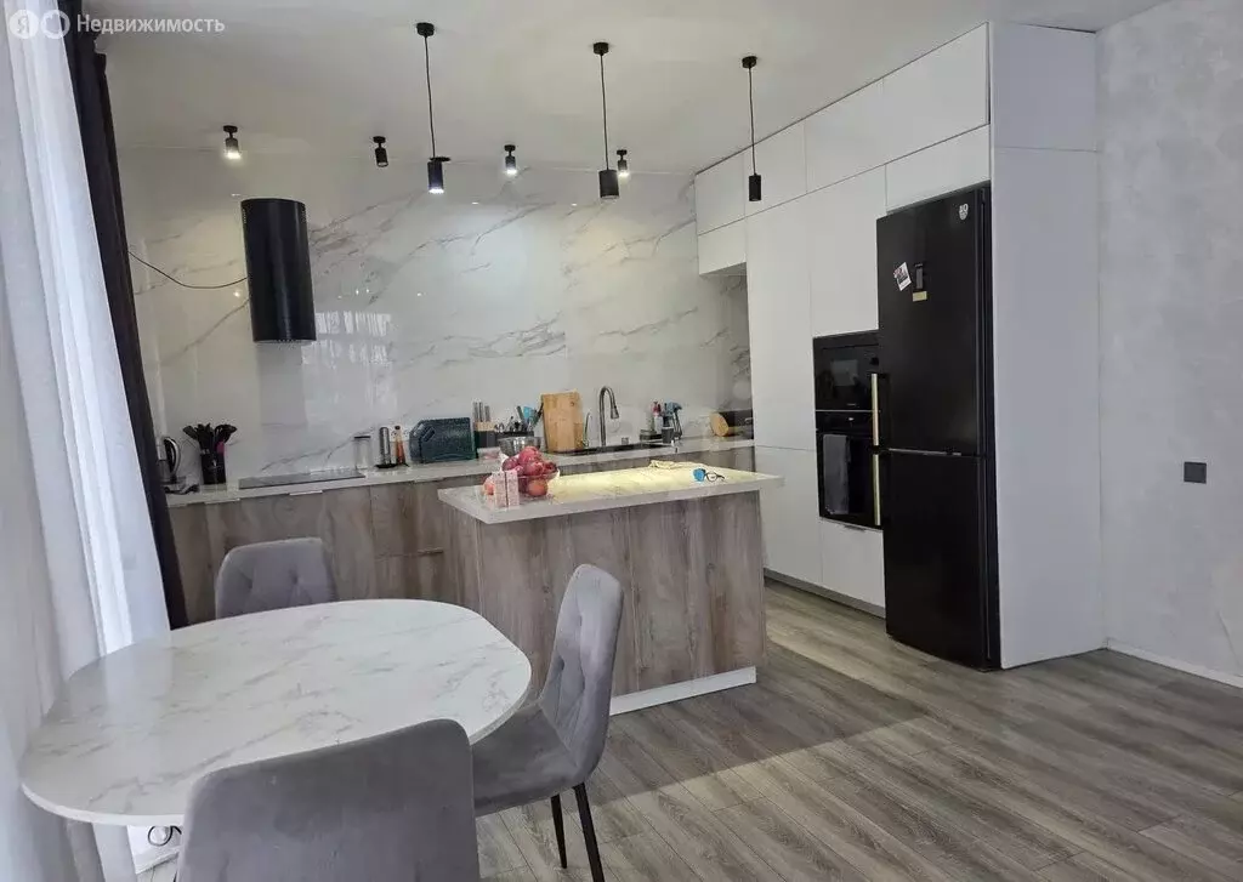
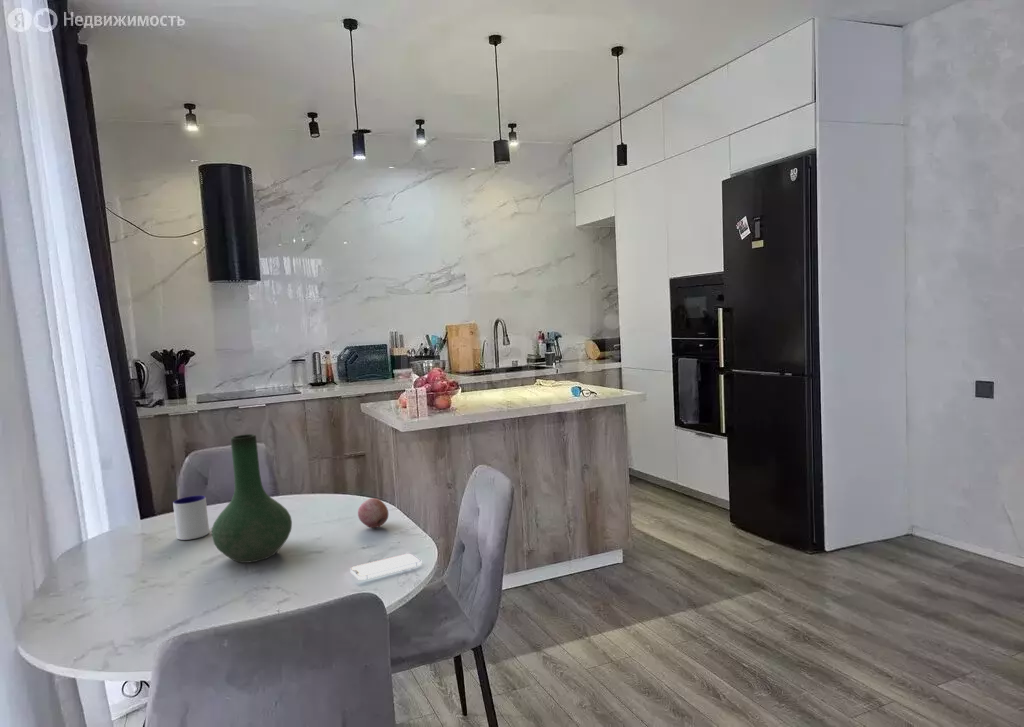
+ fruit (373, 513)
+ smartphone (386, 566)
+ mug (191, 515)
+ vase (249, 496)
